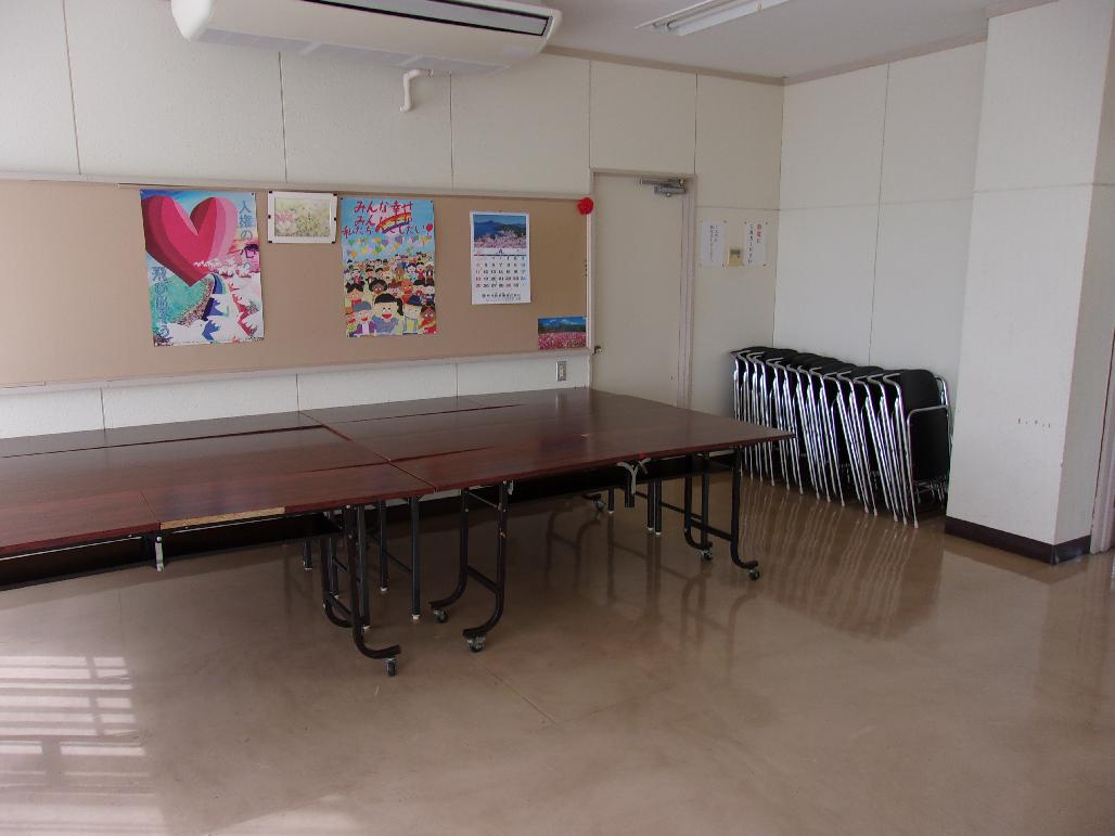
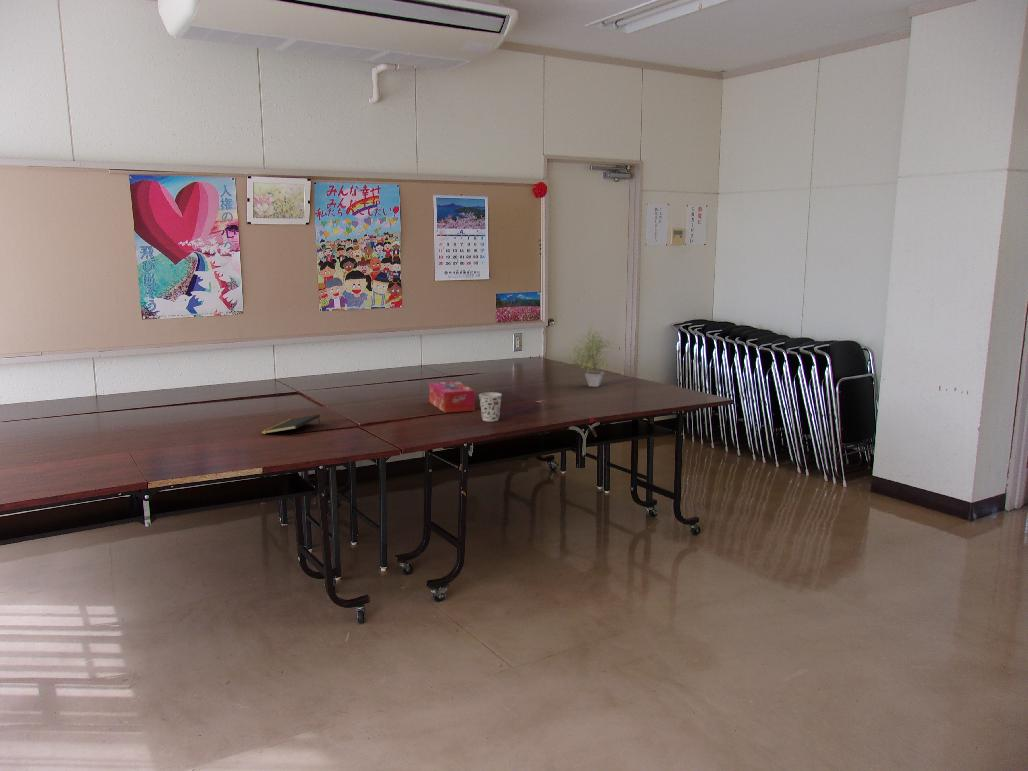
+ potted plant (591, 356)
+ notepad (291, 424)
+ cup (490, 407)
+ tissue box (451, 396)
